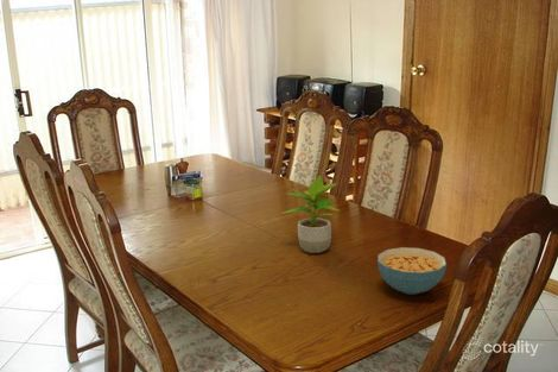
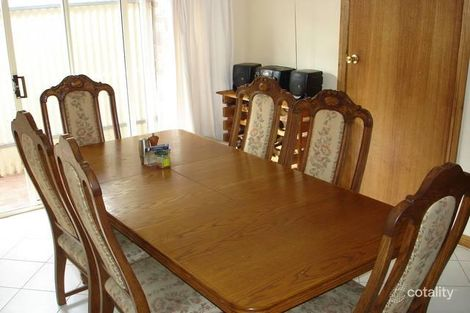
- cereal bowl (411, 275)
- potted plant (310, 212)
